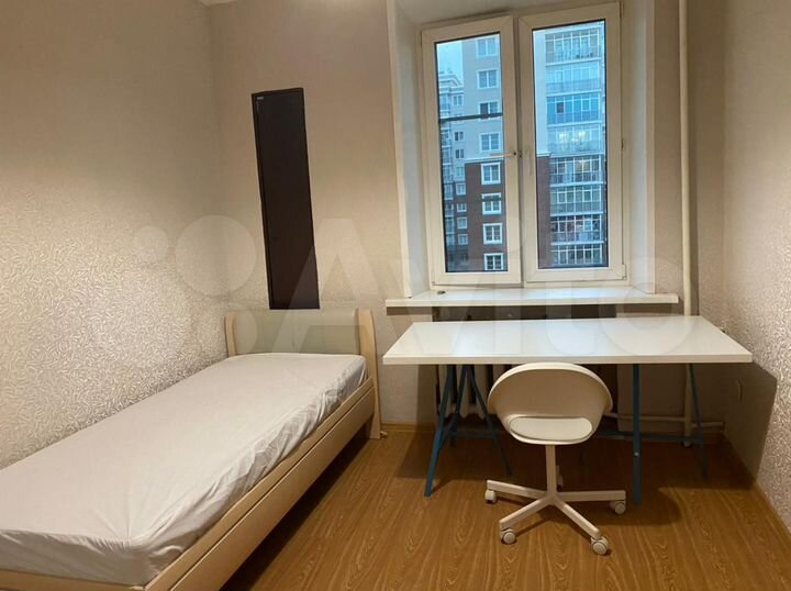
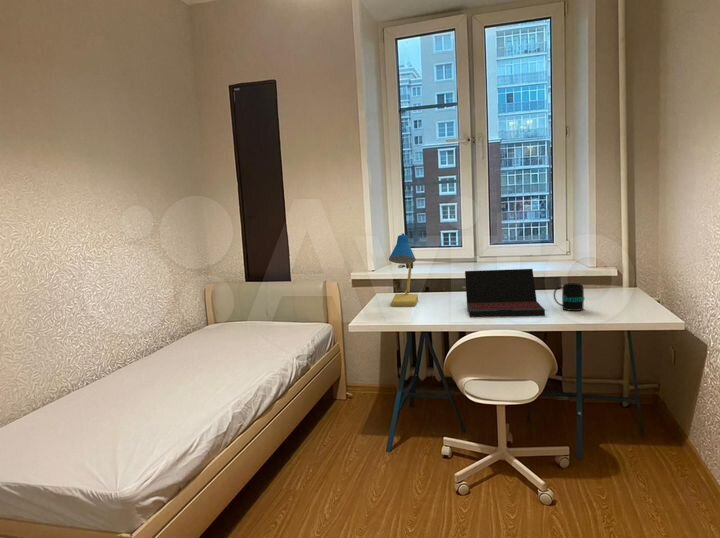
+ laptop (502, 291)
+ mug (568, 297)
+ desk lamp (406, 267)
